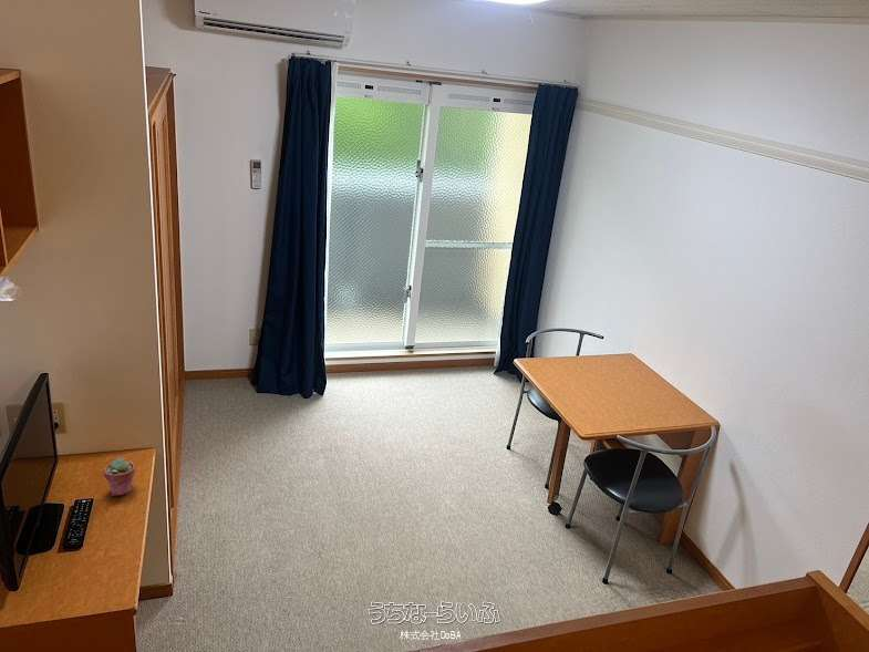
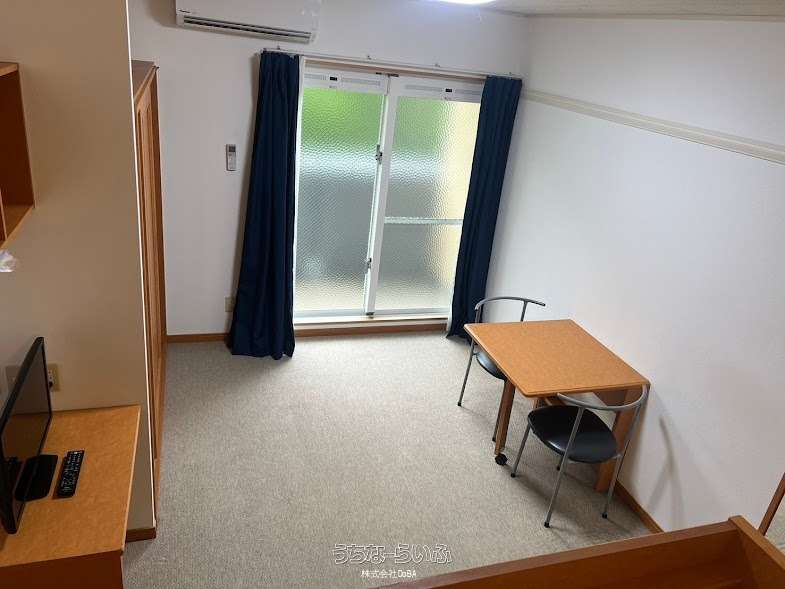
- potted succulent (120, 474)
